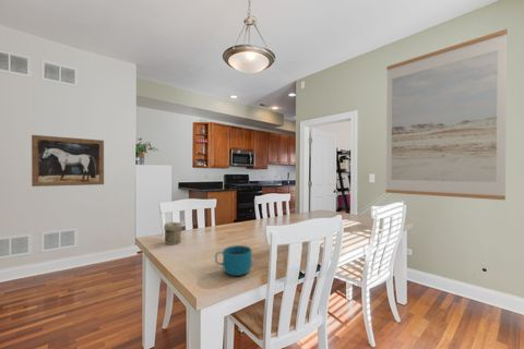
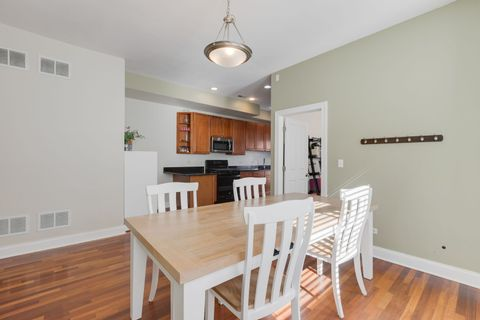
- wall art (437, 123)
- cup (233, 260)
- wall art (70, 161)
- jar (172, 232)
